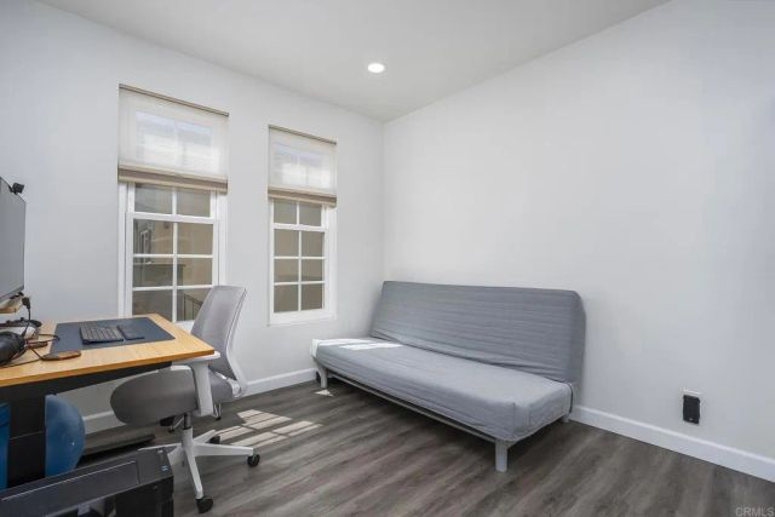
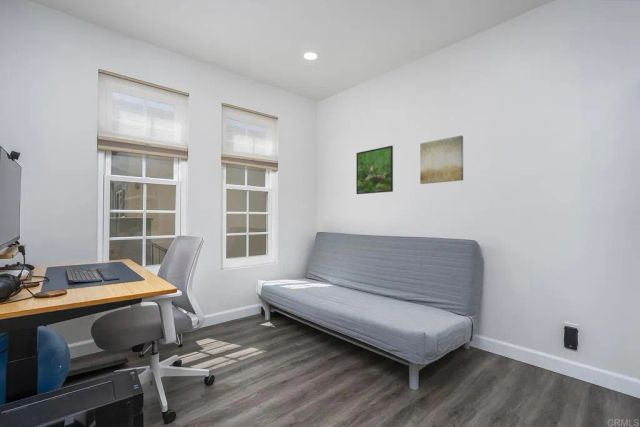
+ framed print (373, 171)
+ wall art (440, 161)
